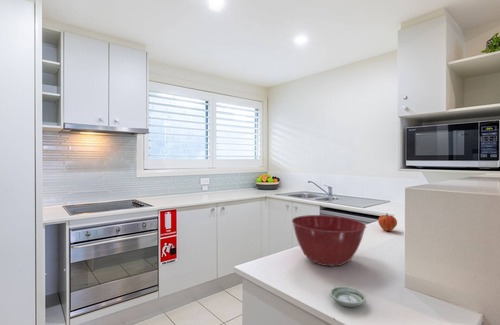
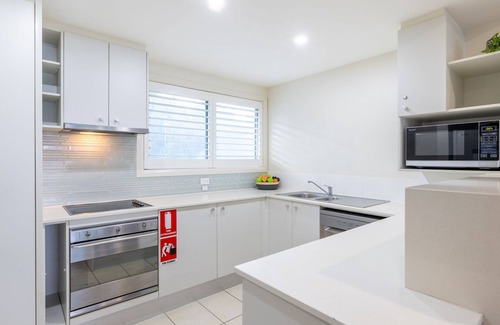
- fruit (387, 221)
- saucer (347, 298)
- mixing bowl (327, 240)
